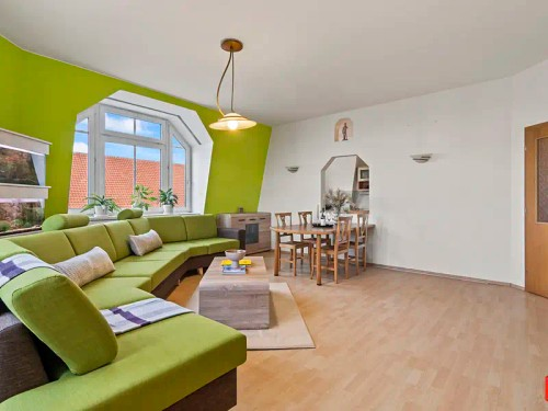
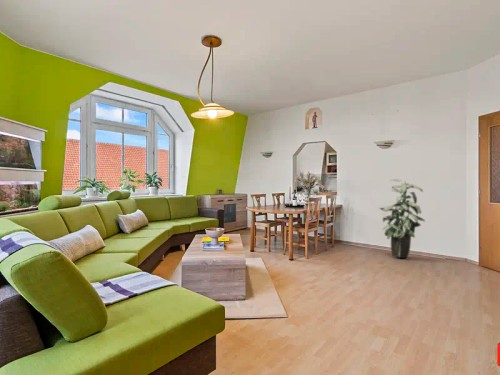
+ indoor plant (400, 218)
